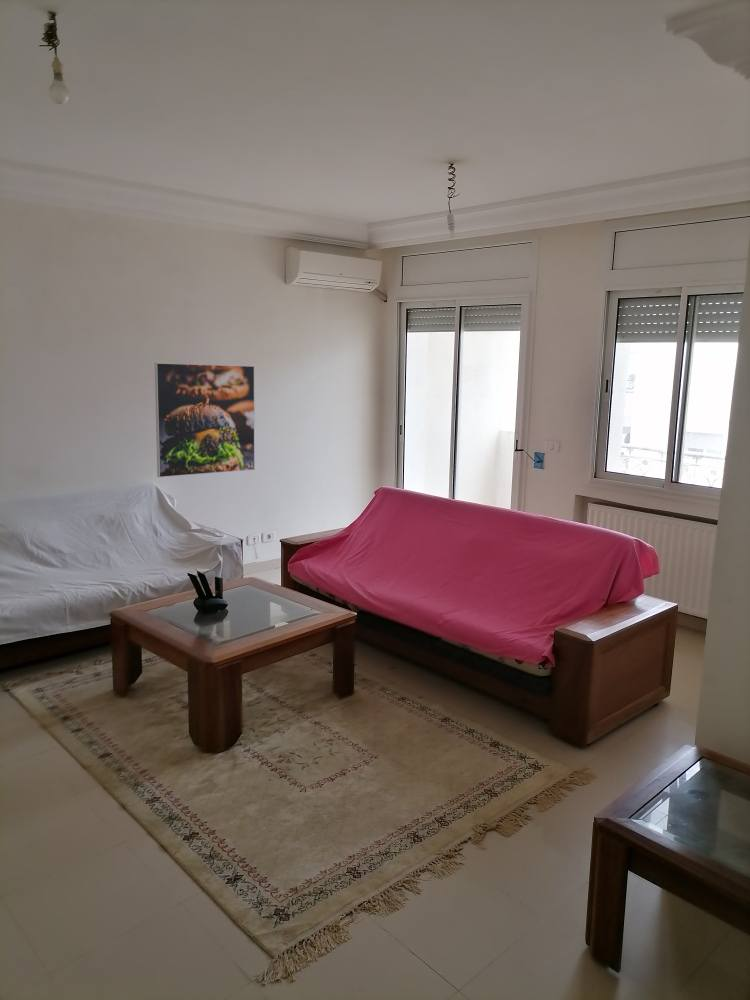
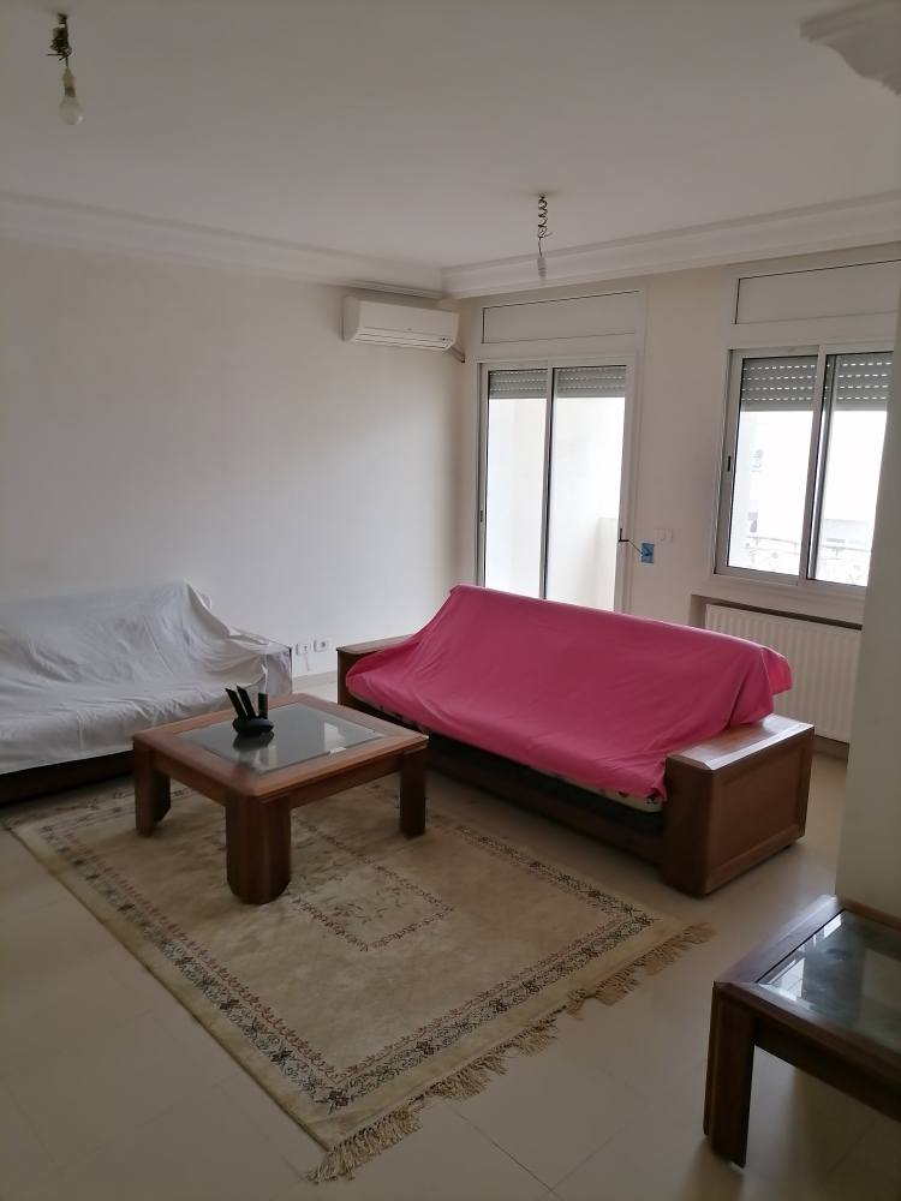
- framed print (207, 419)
